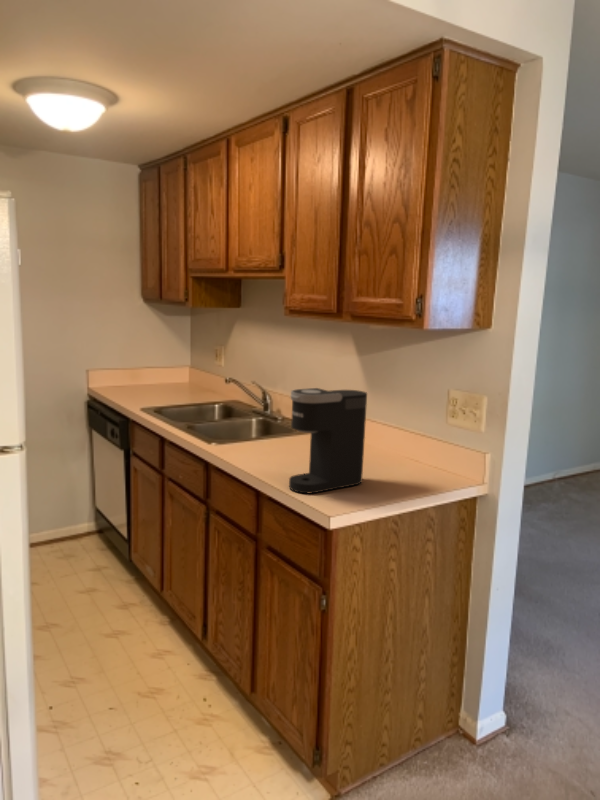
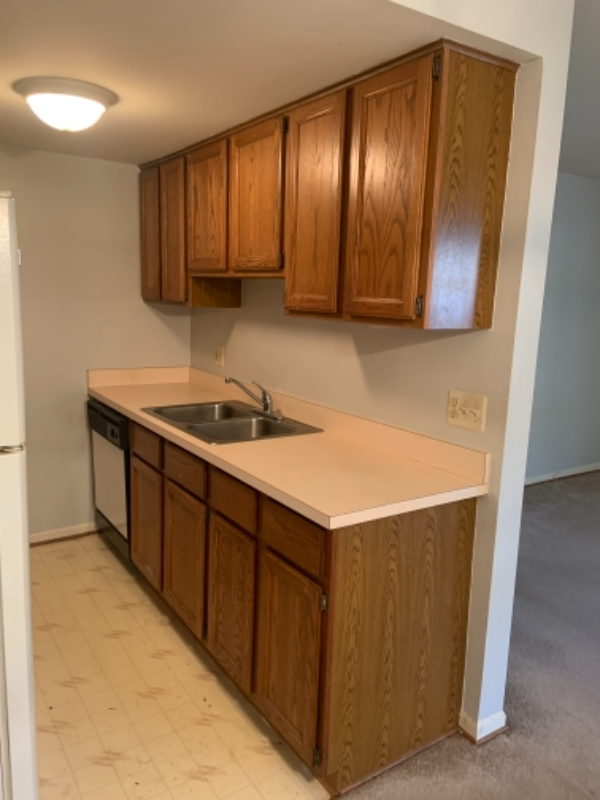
- coffee maker (327, 438)
